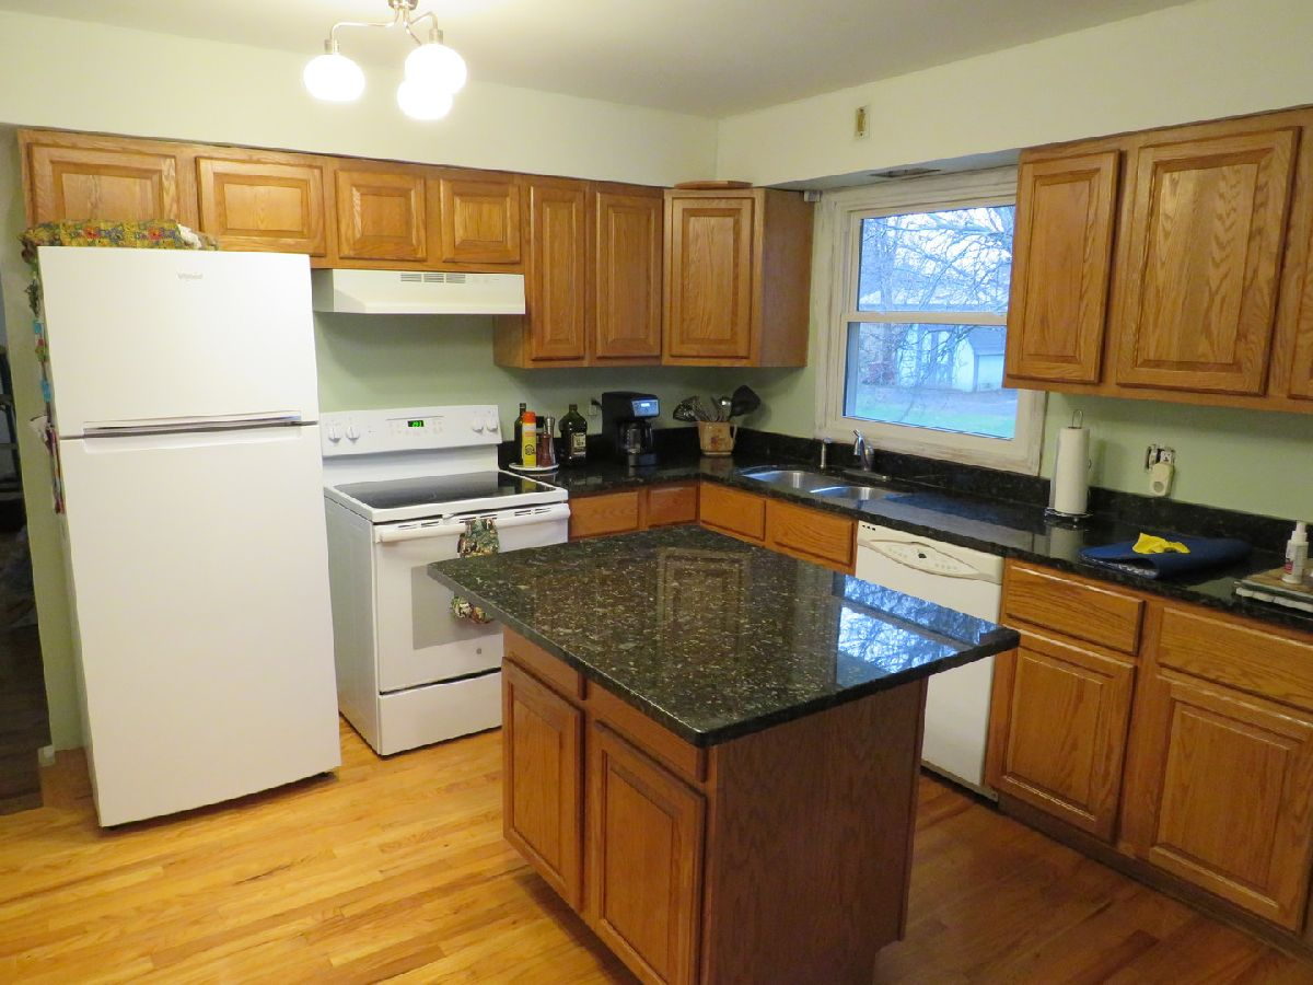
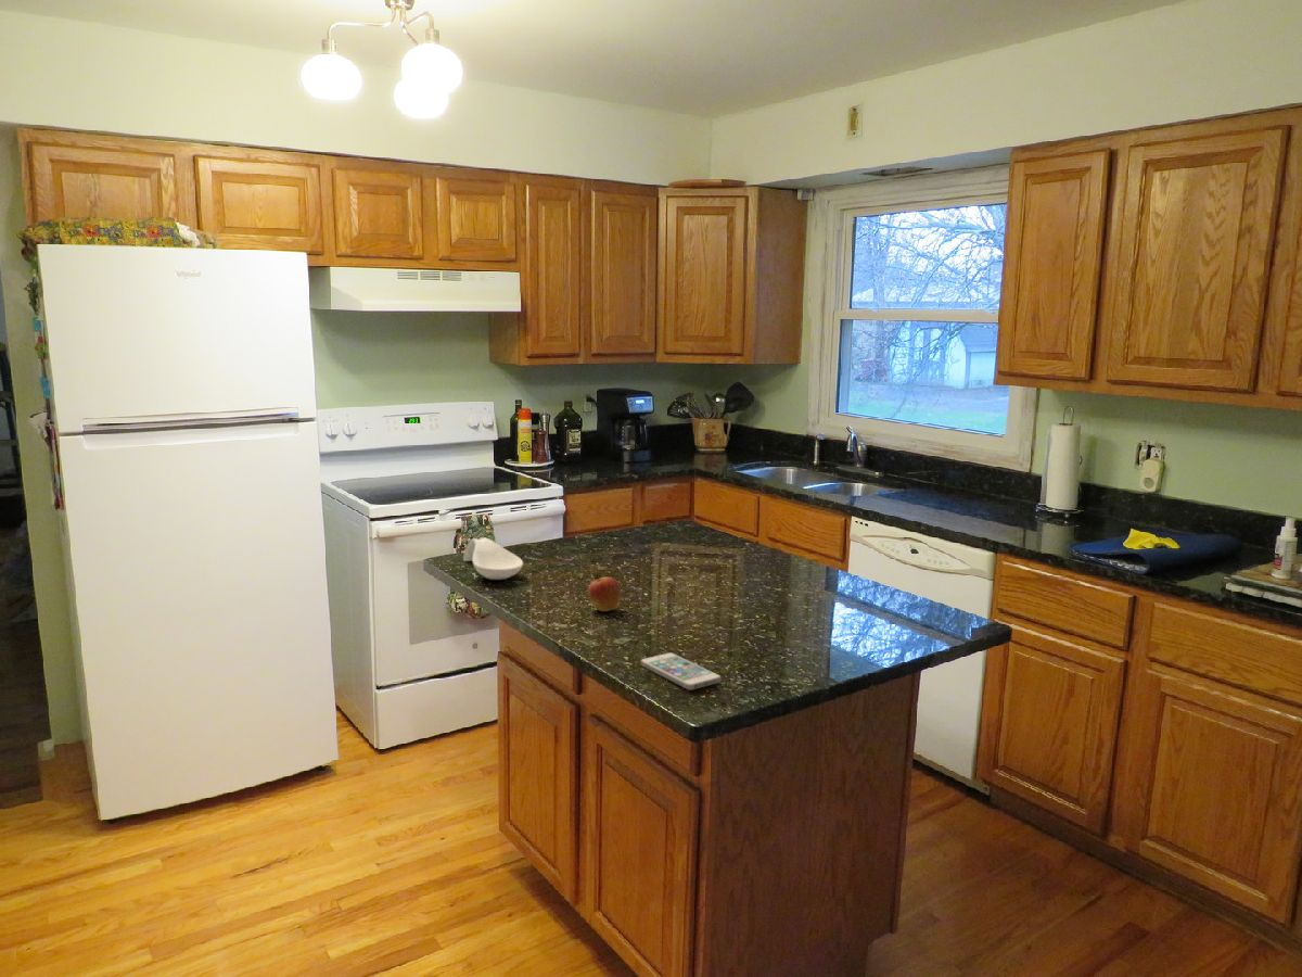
+ smartphone (679, 670)
+ spoon rest (488, 557)
+ fruit (603, 592)
